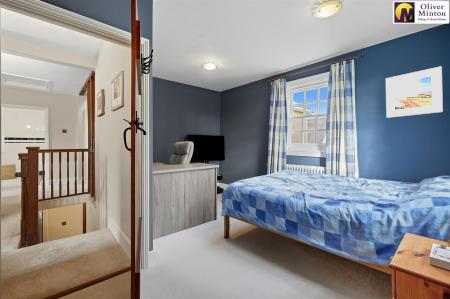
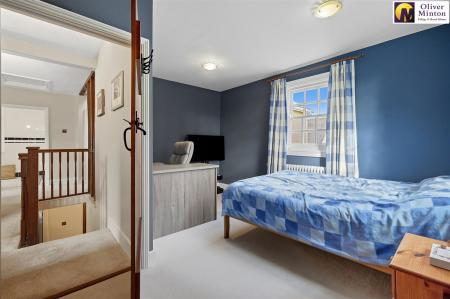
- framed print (412, 93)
